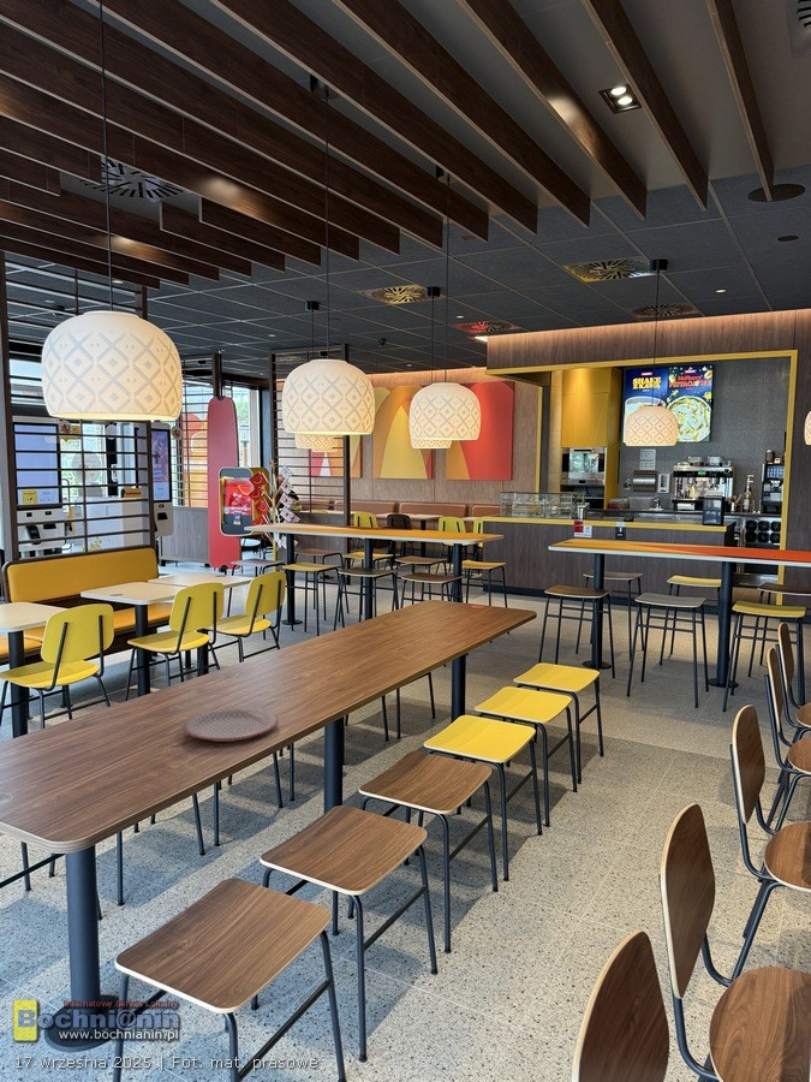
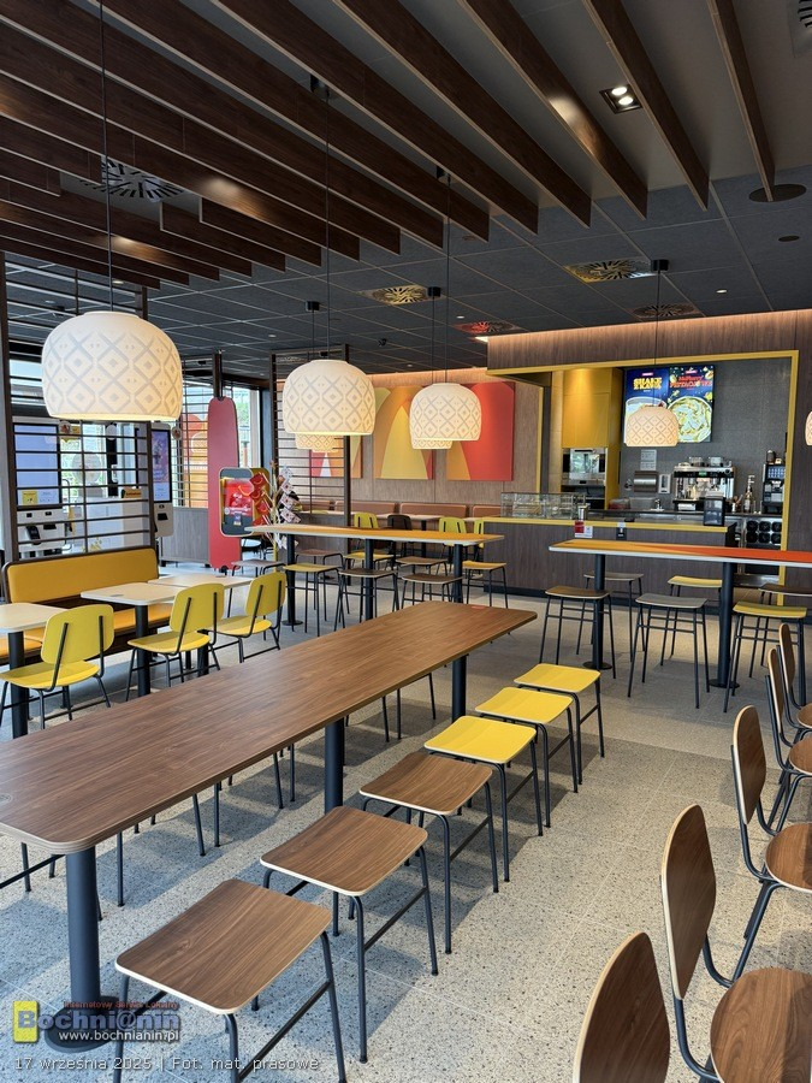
- plate (231, 725)
